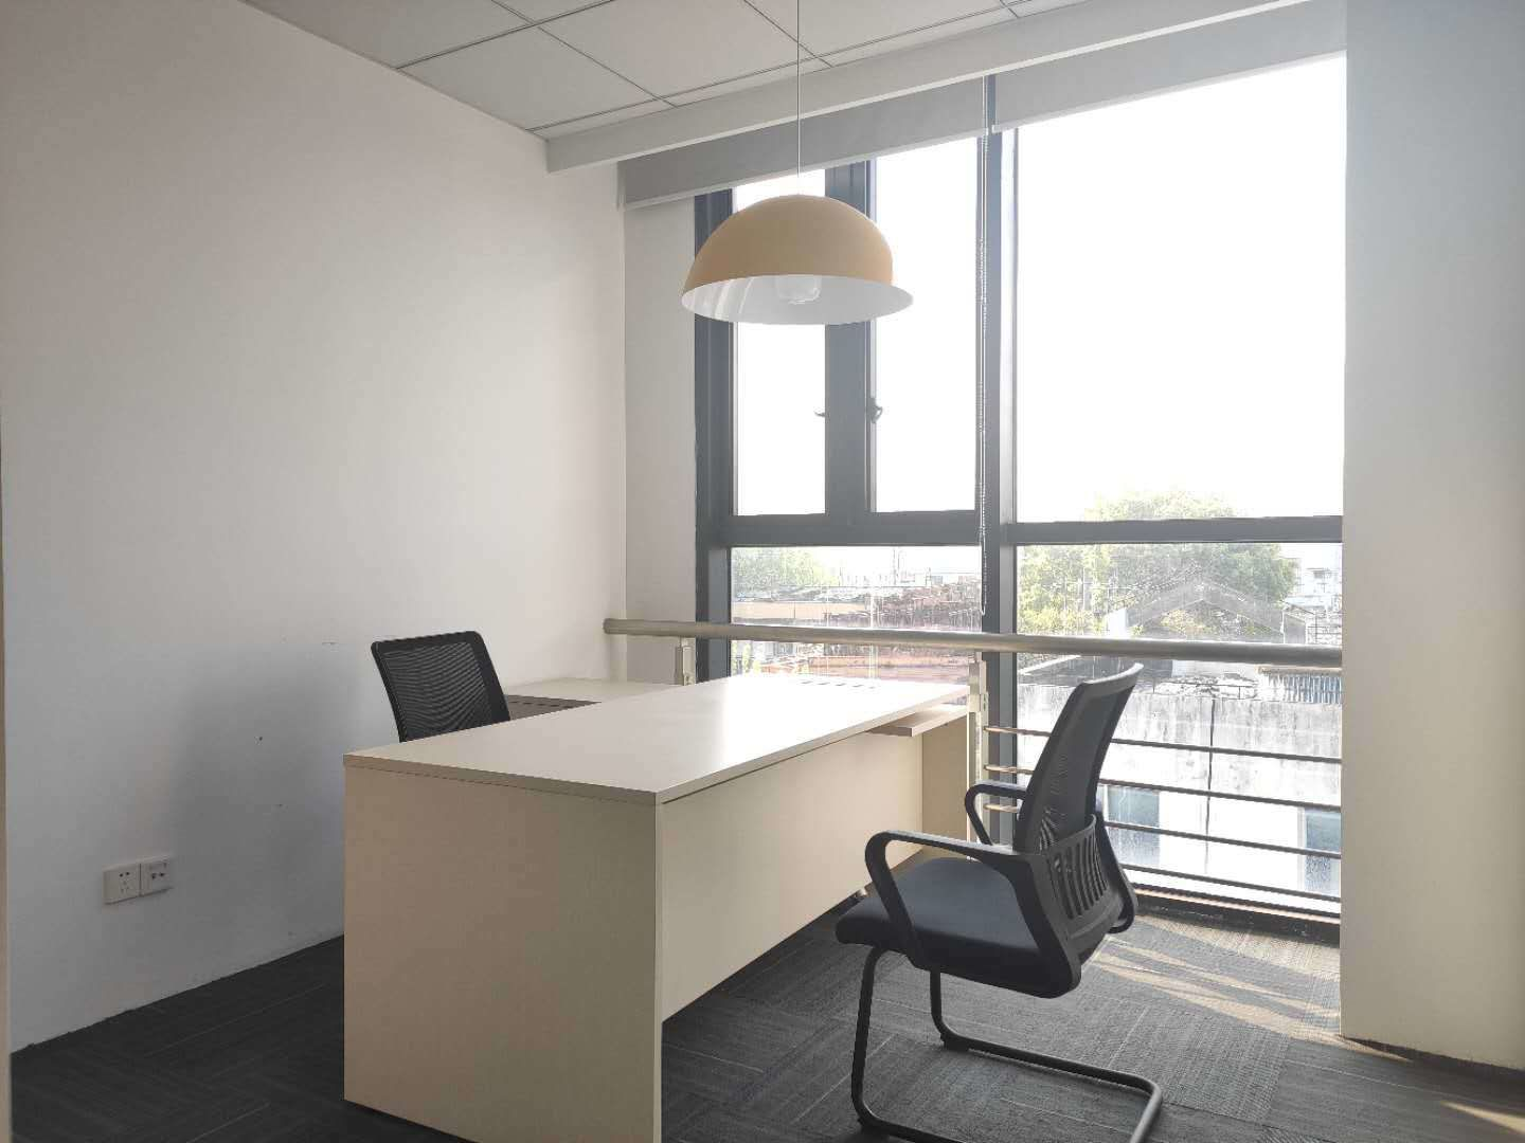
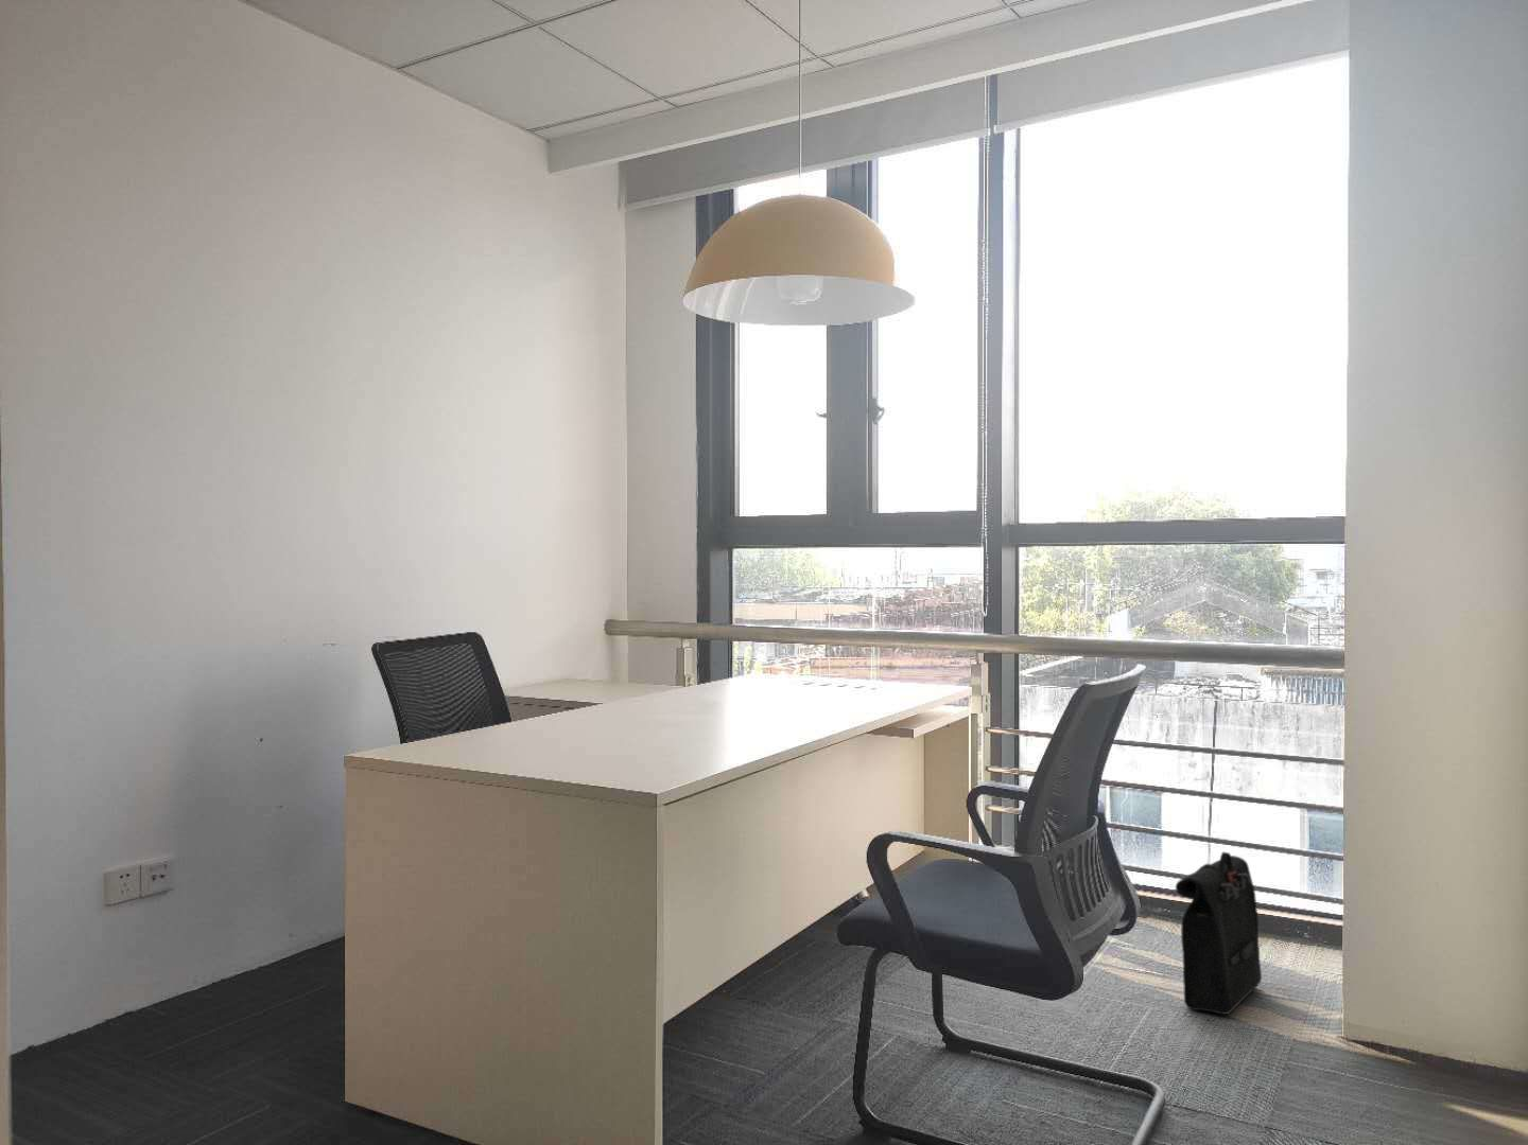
+ backpack (1220, 924)
